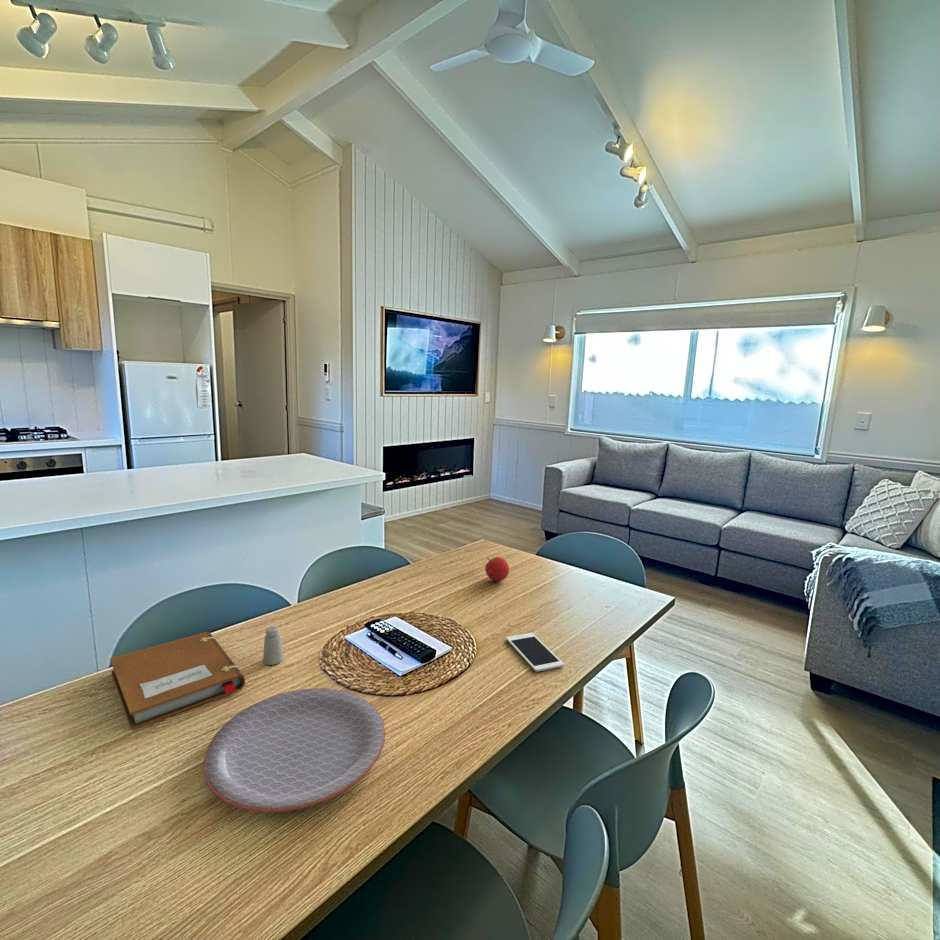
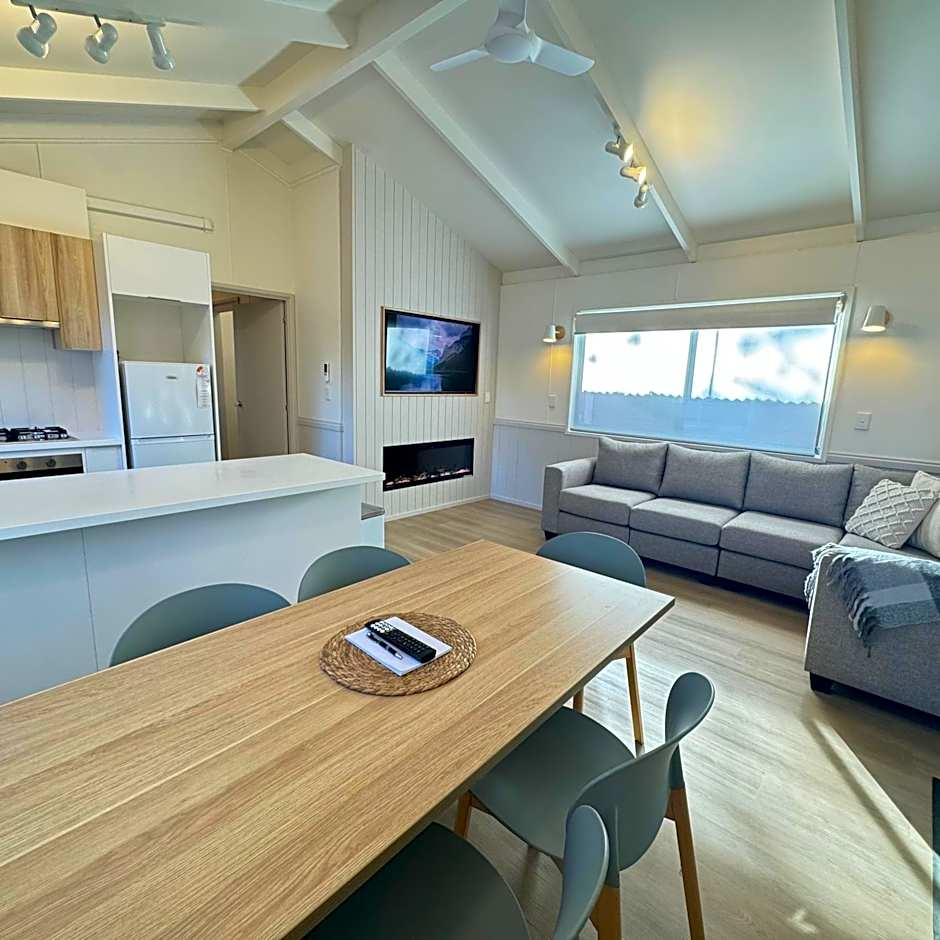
- cell phone (533, 650)
- notebook (177, 674)
- saltshaker (272, 644)
- fruit (497, 569)
- plate (299, 745)
